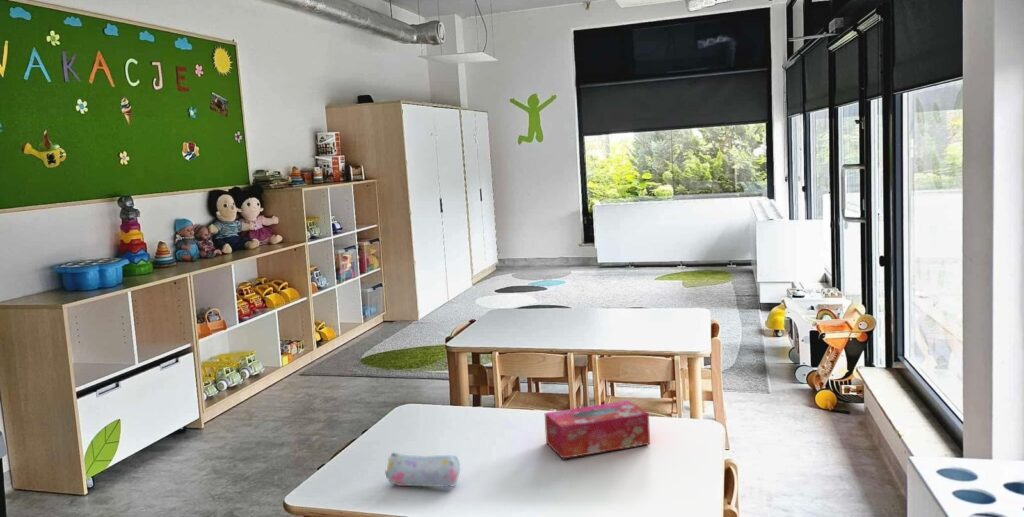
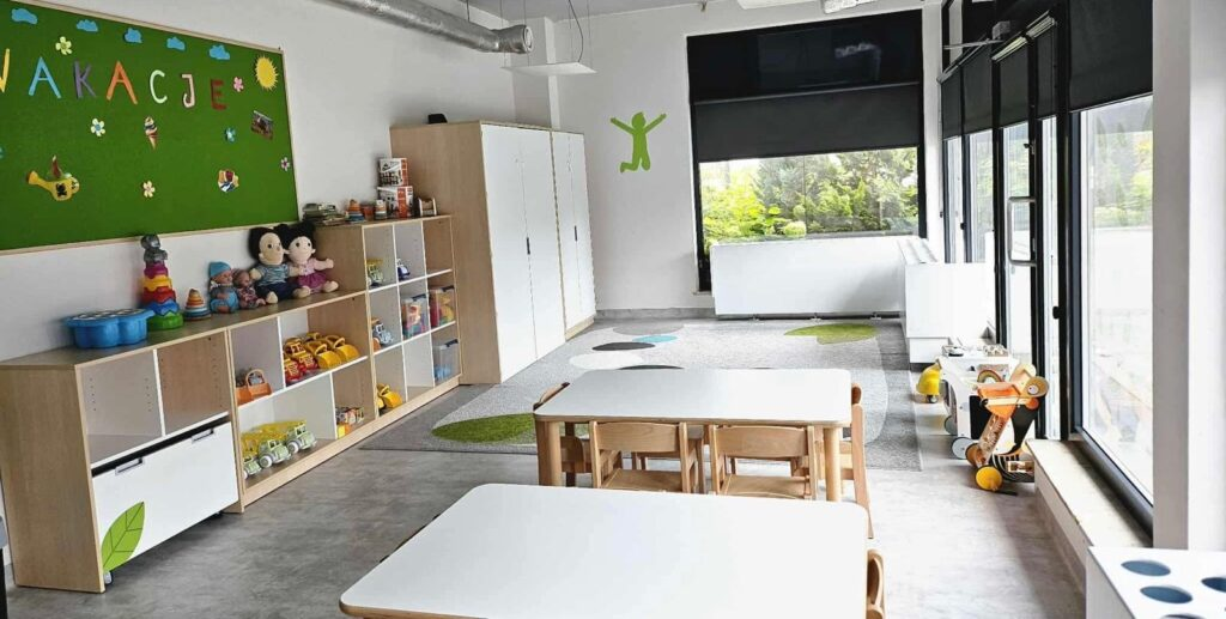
- pencil case (423, 469)
- tissue box (596, 428)
